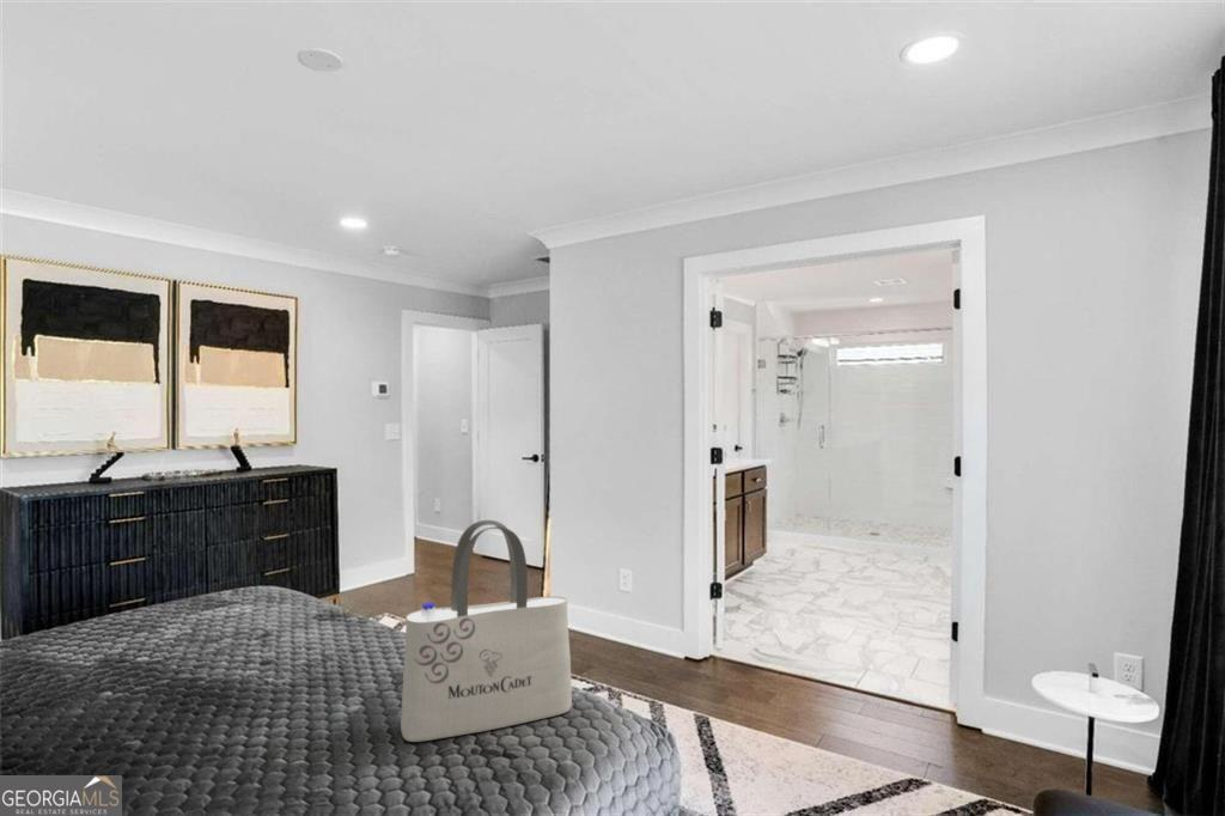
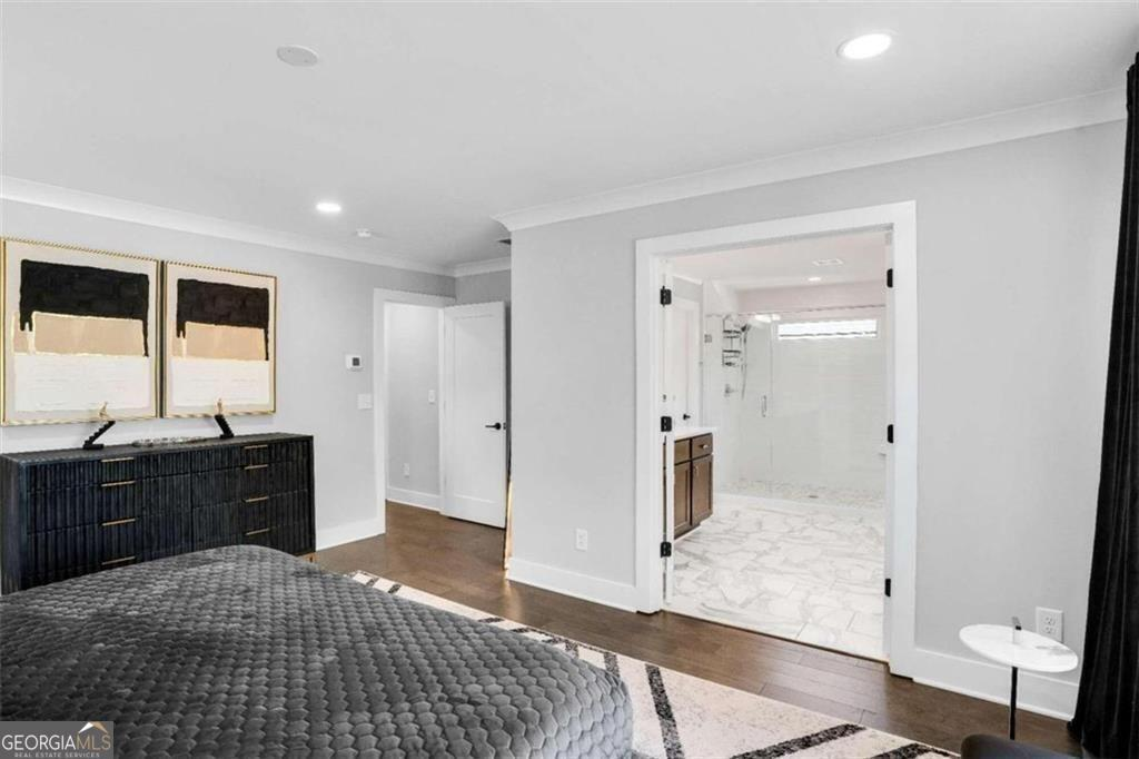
- tote bag (490, 621)
